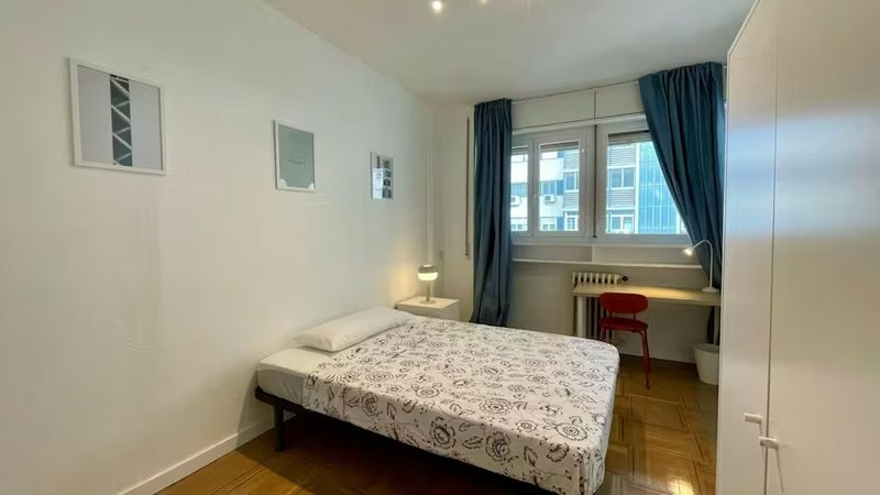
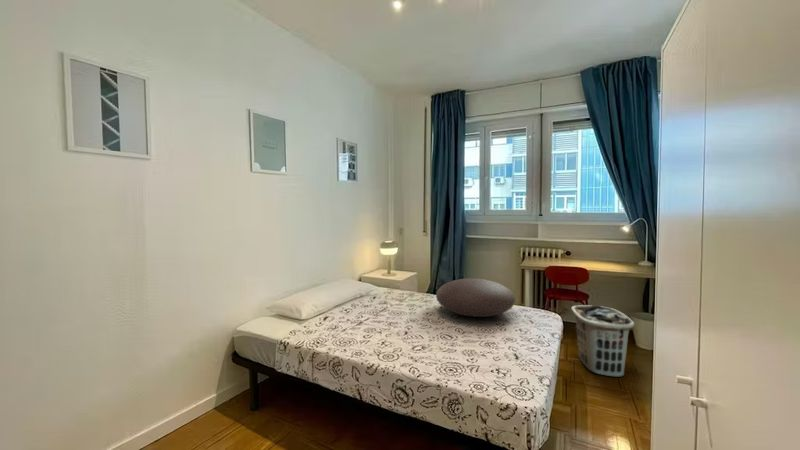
+ clothes hamper (600, 334)
+ cushion (474, 296)
